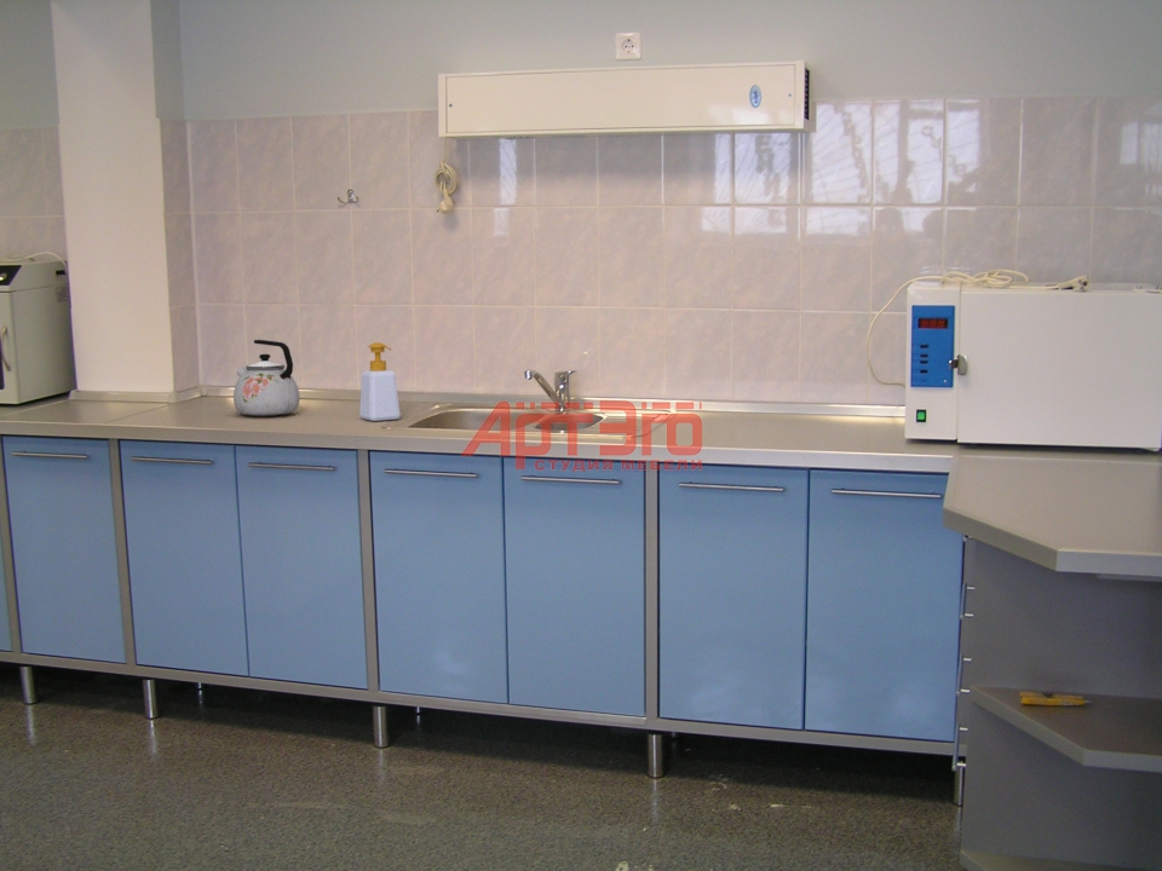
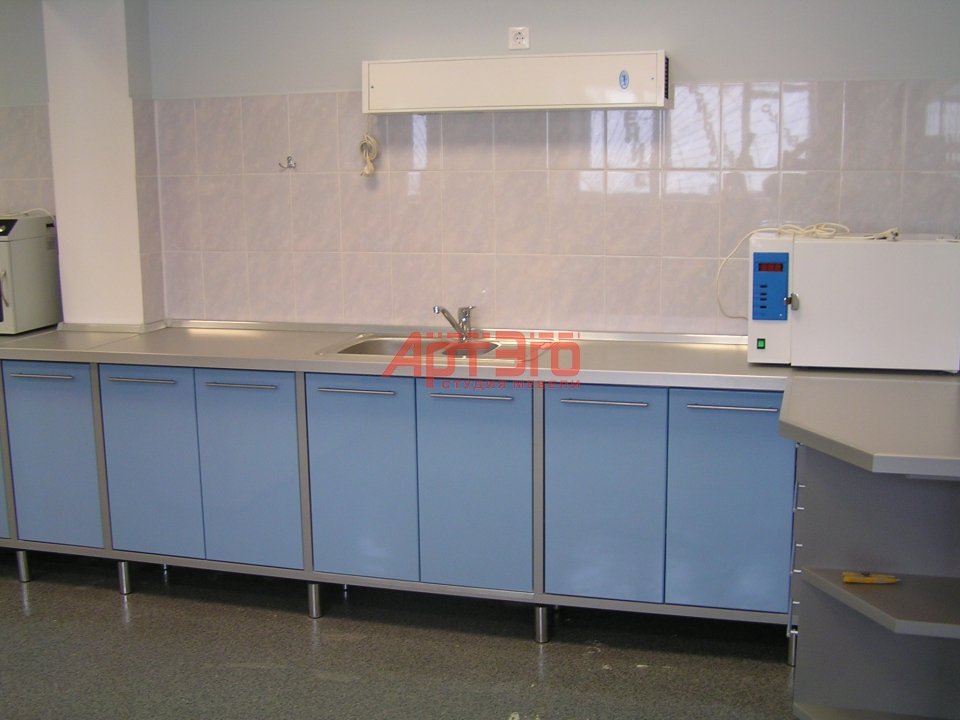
- kettle (265, 376)
- soap bottle (381, 381)
